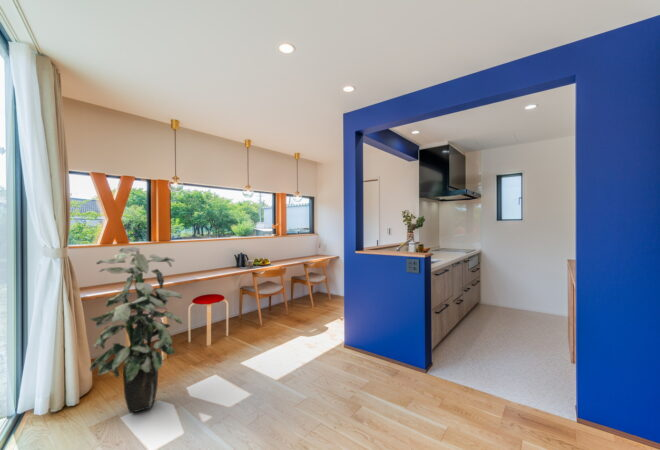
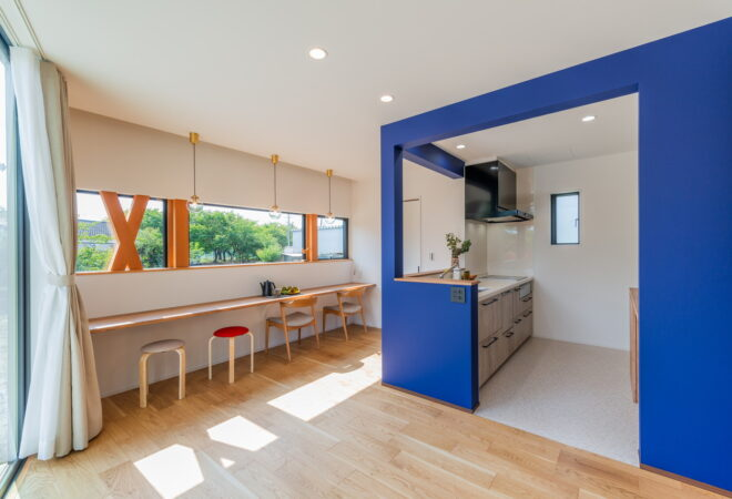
- indoor plant (136, 326)
